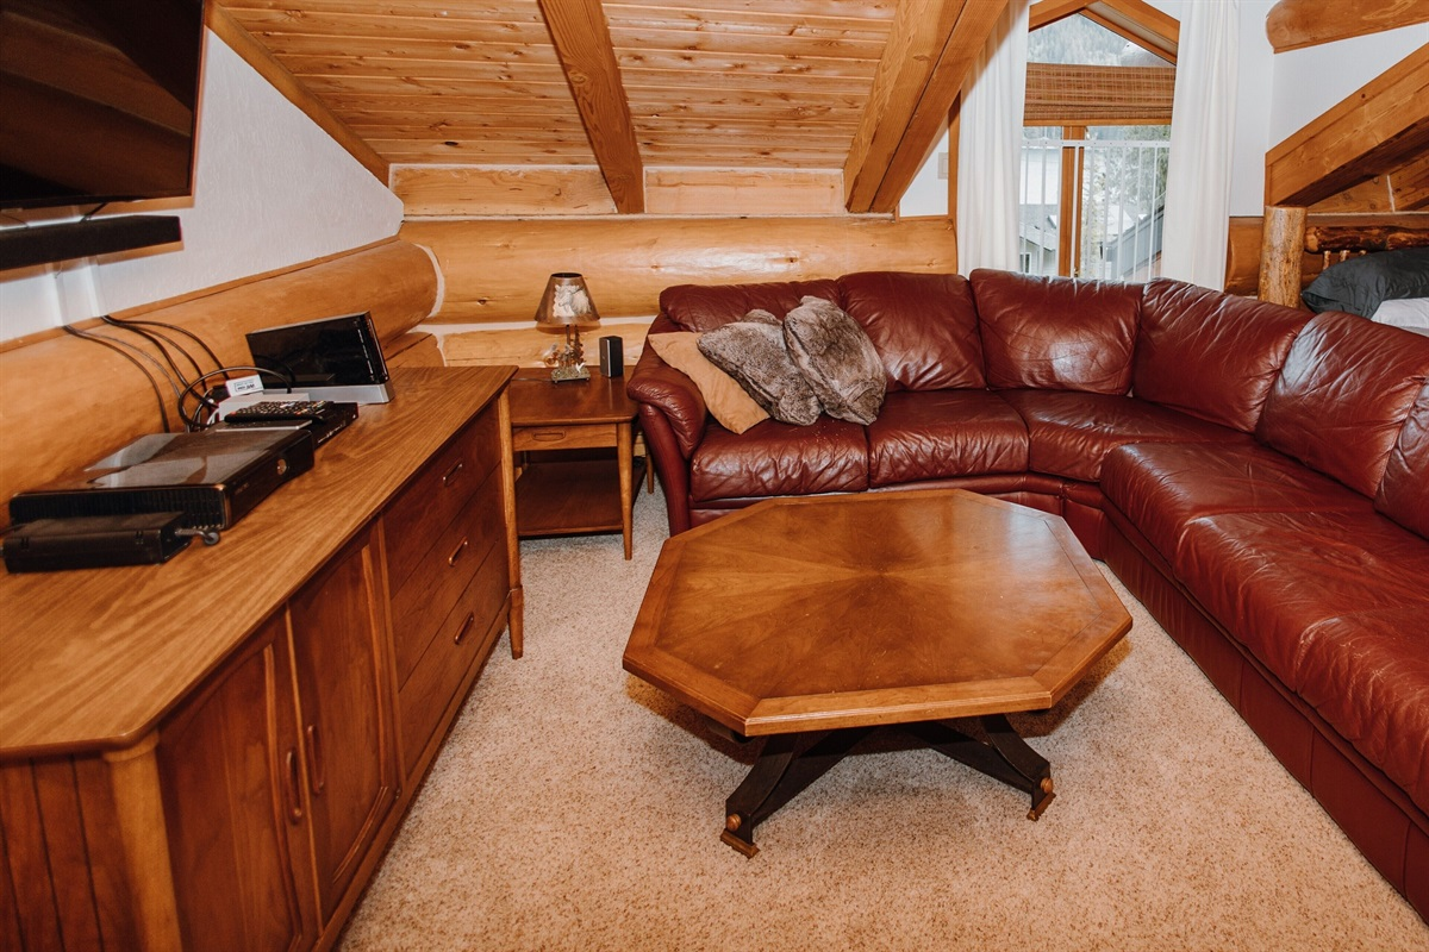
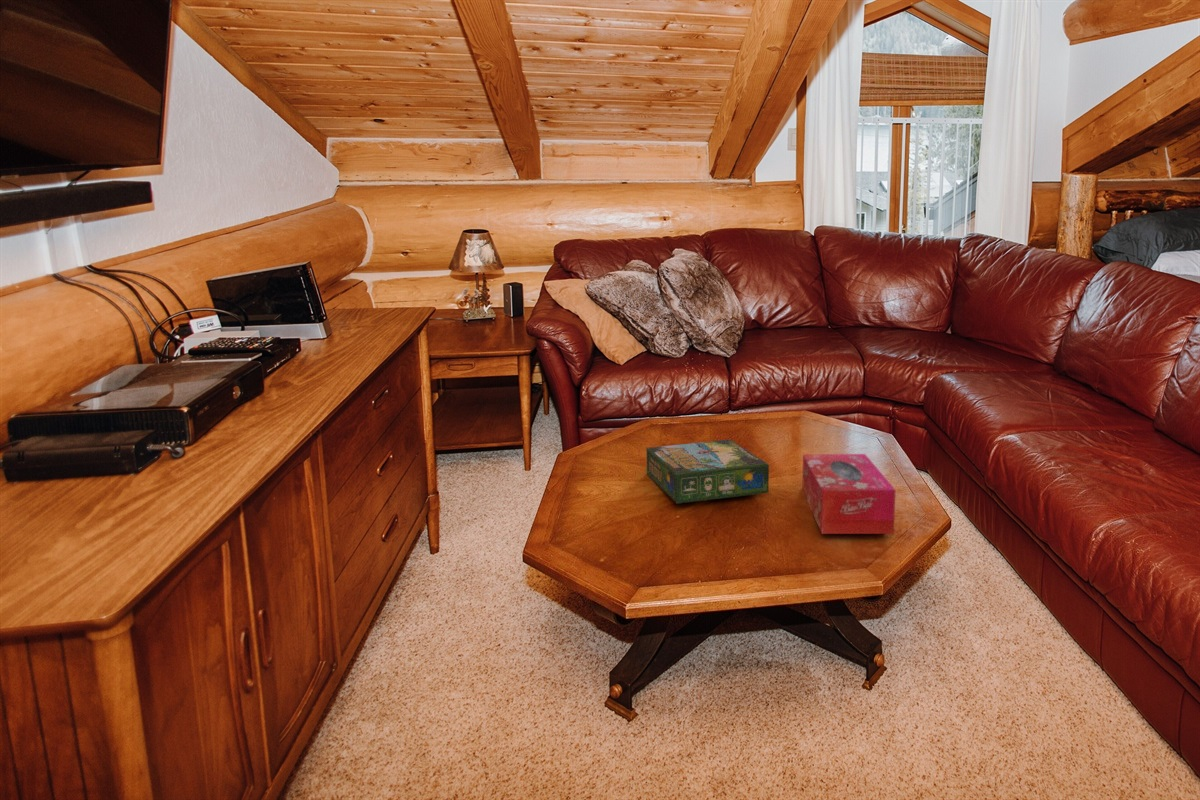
+ board game (705, 469)
+ tissue box (845, 491)
